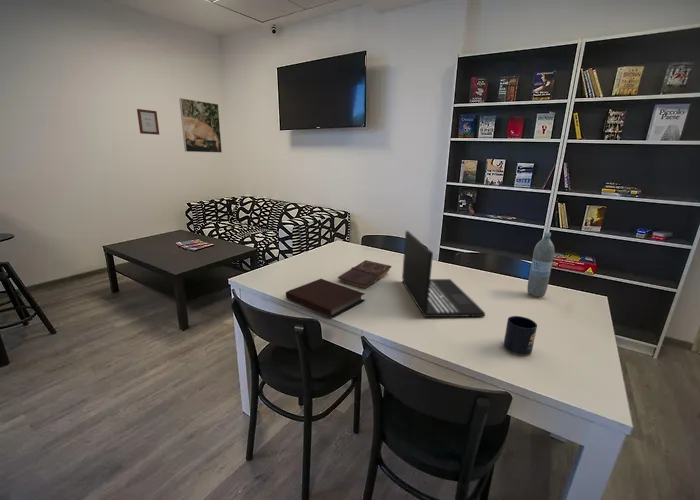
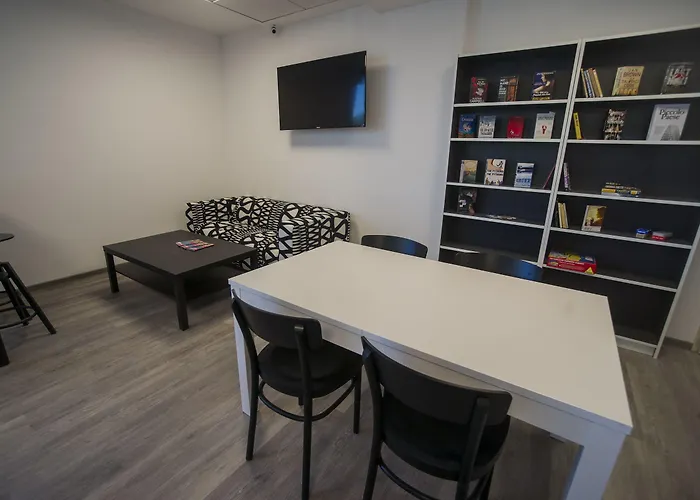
- book (364, 273)
- picture frame (148, 122)
- laptop (441, 279)
- water bottle (541, 264)
- mug (522, 333)
- notebook (325, 296)
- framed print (201, 127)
